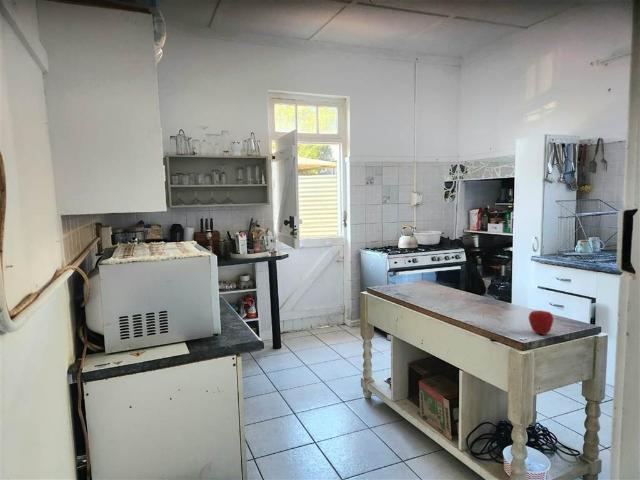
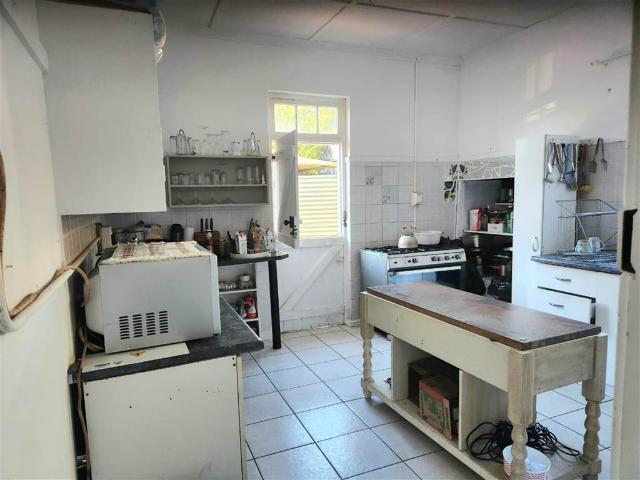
- apple (540, 321)
